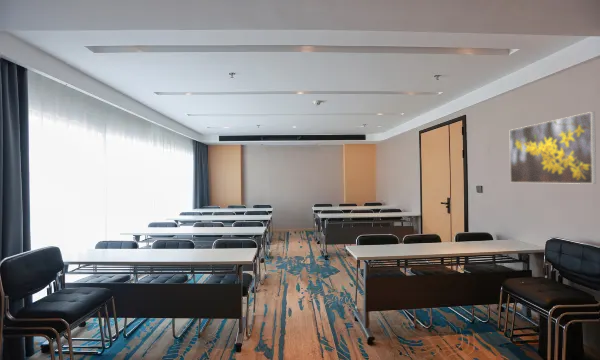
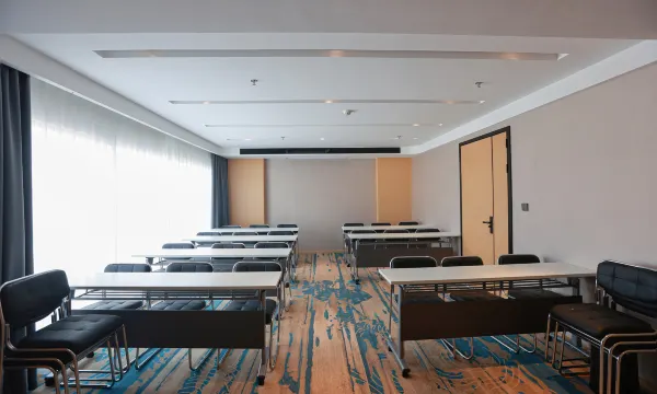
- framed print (545, 152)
